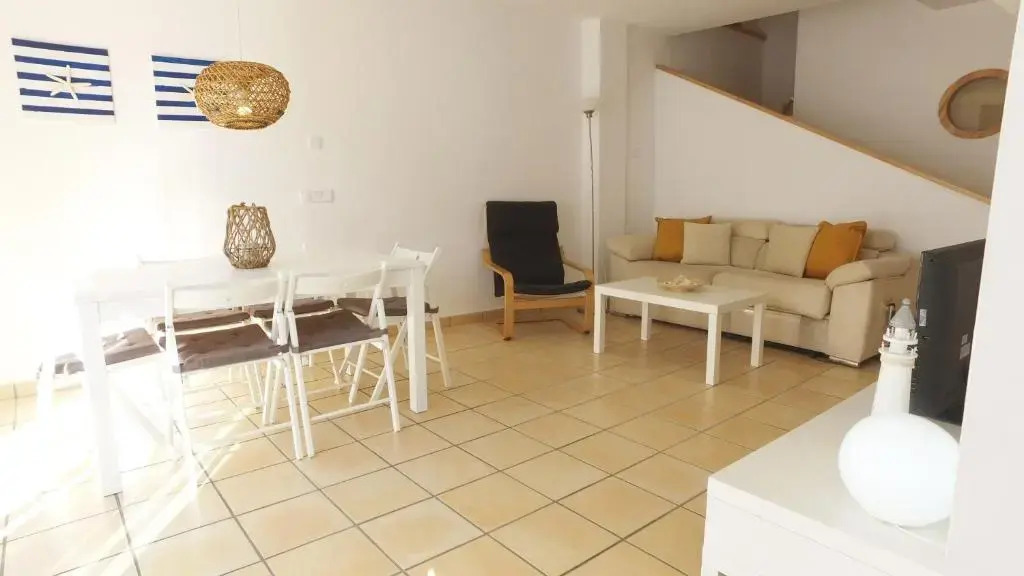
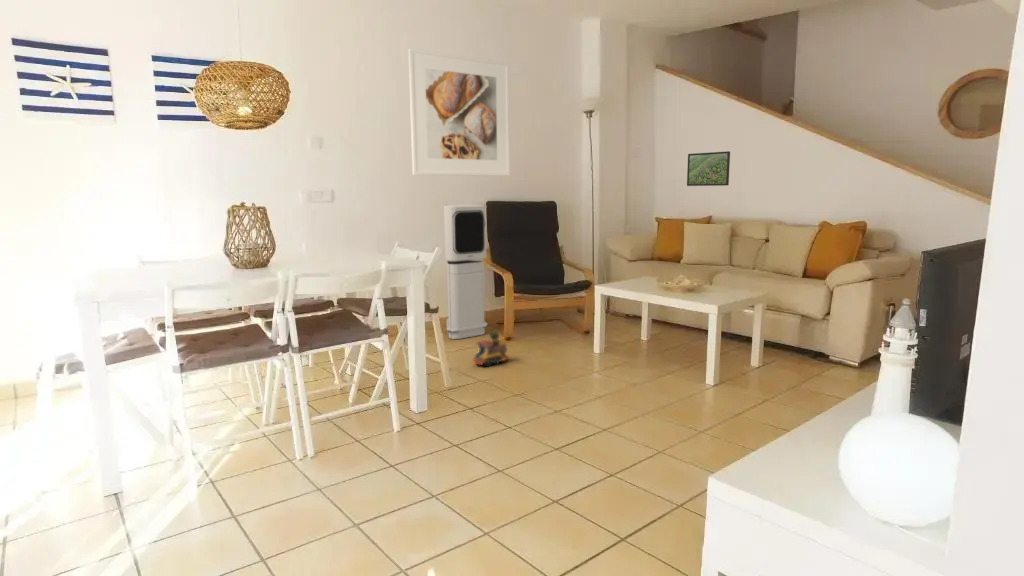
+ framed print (707, 169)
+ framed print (462, 116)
+ toy train (491, 348)
+ air purifier (458, 270)
